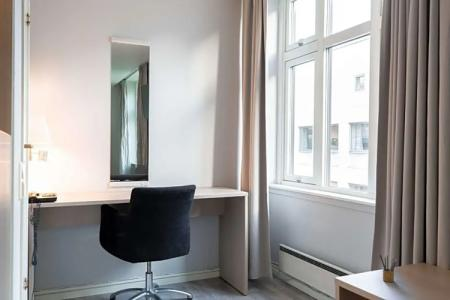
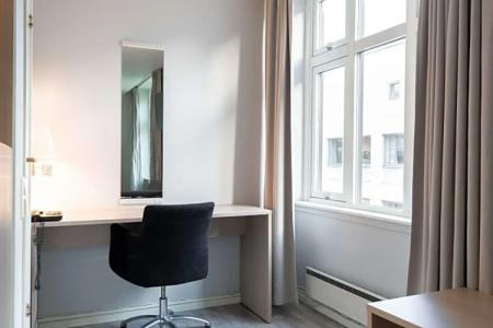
- pencil box (387, 267)
